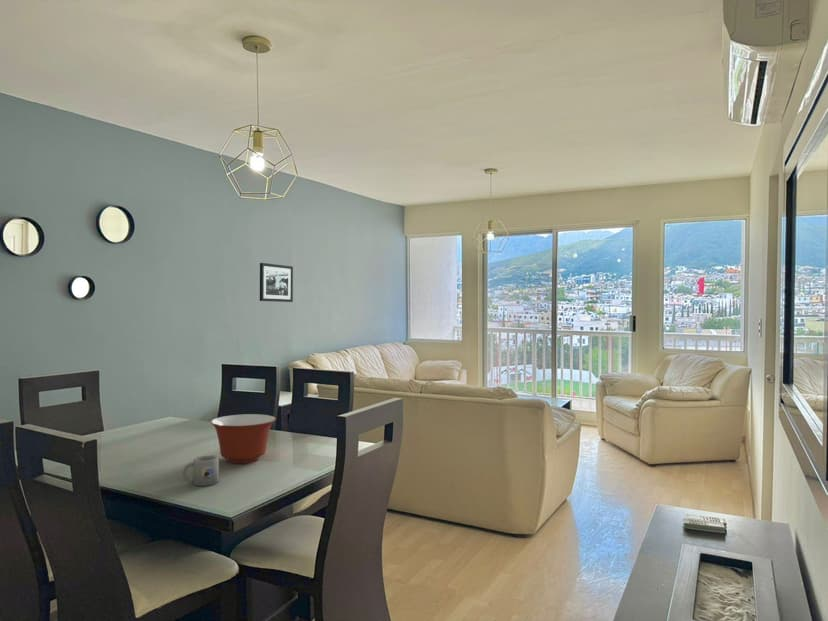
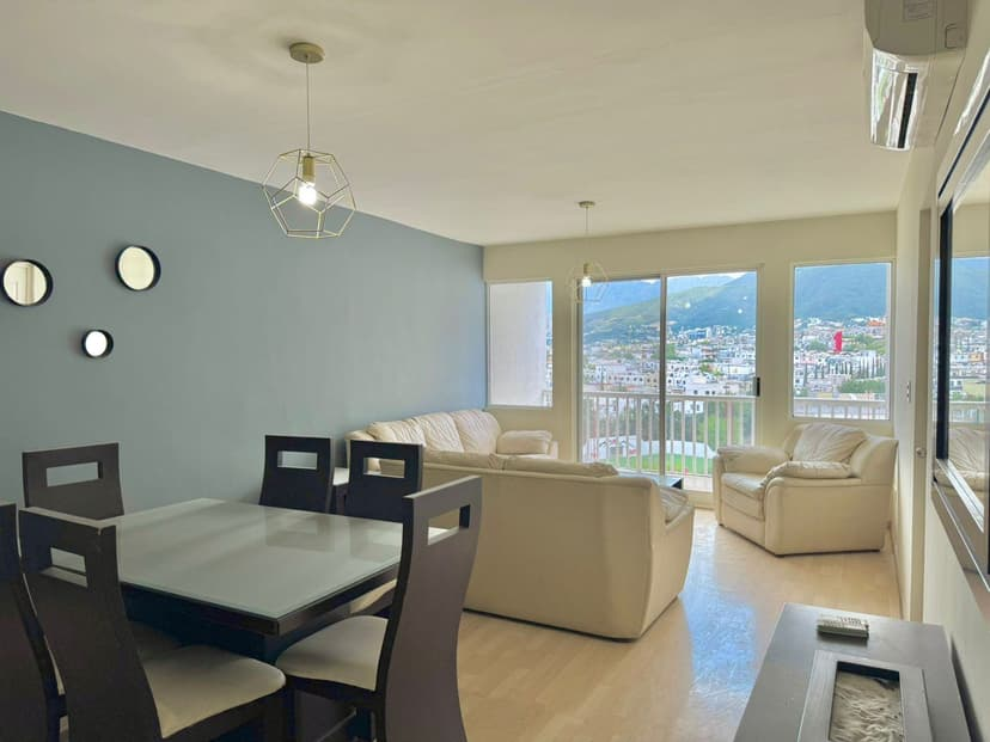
- mixing bowl (243, 439)
- mug (200, 470)
- picture frame (276, 283)
